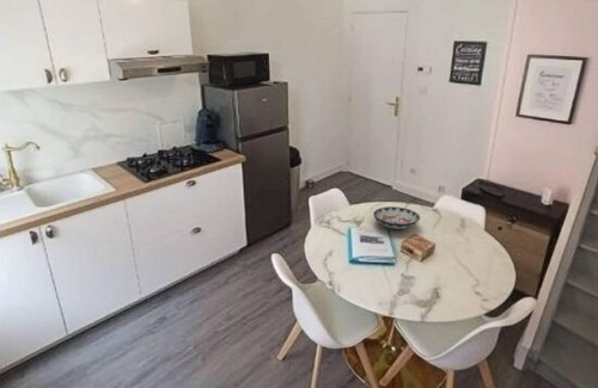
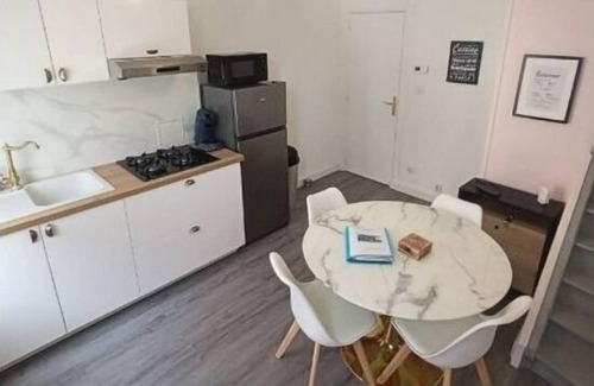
- bowl (395, 221)
